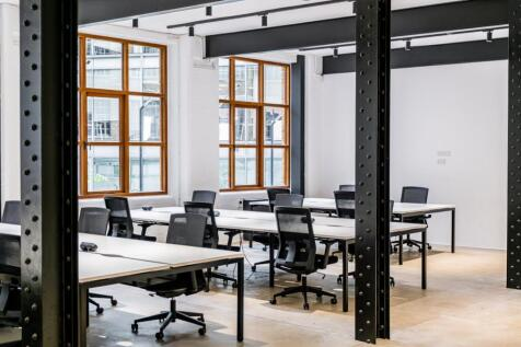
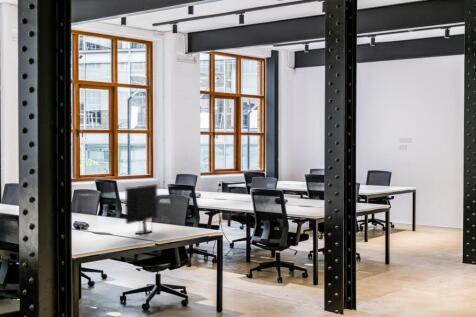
+ computer monitor (142, 209)
